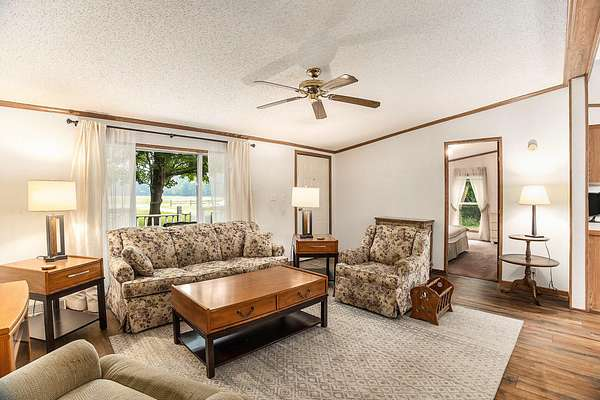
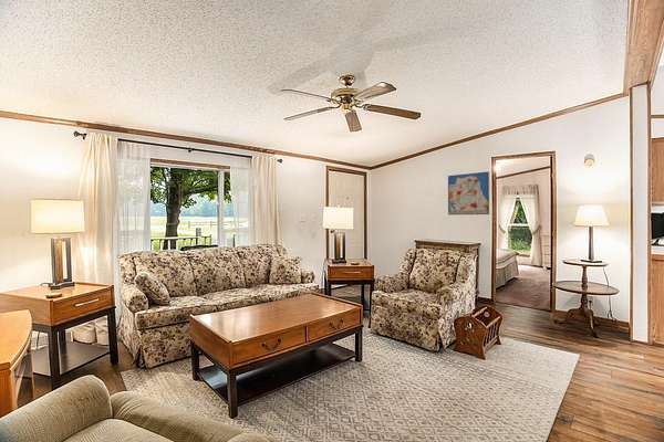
+ wall art (467, 193)
